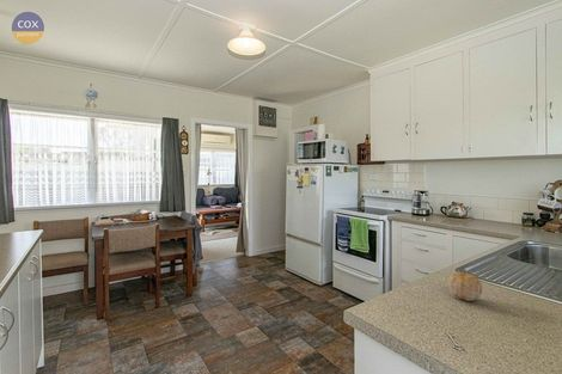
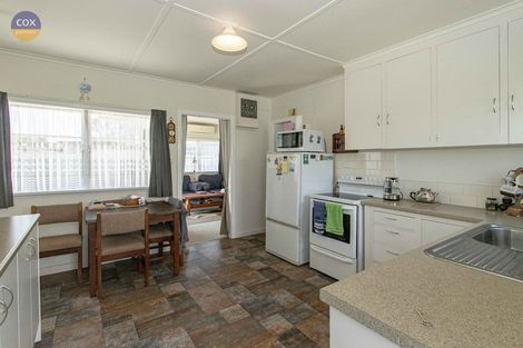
- fruit (464, 286)
